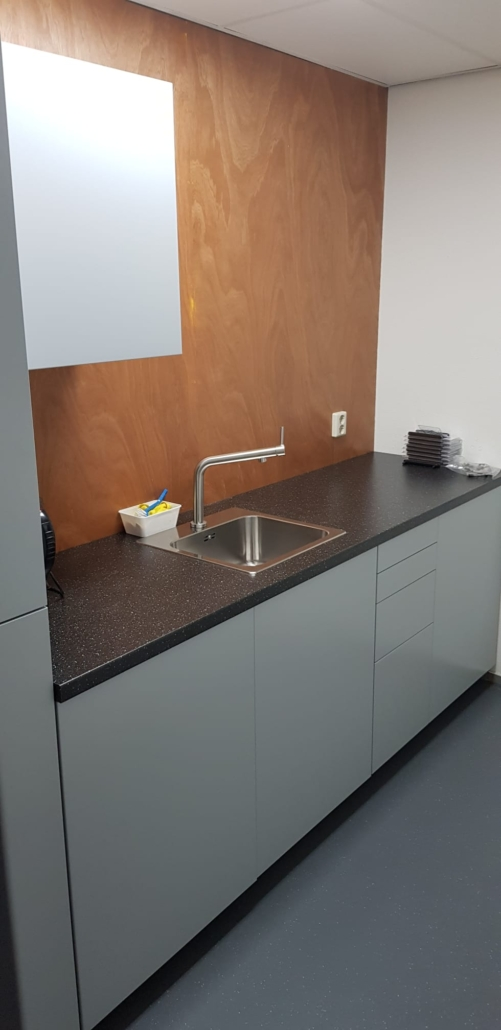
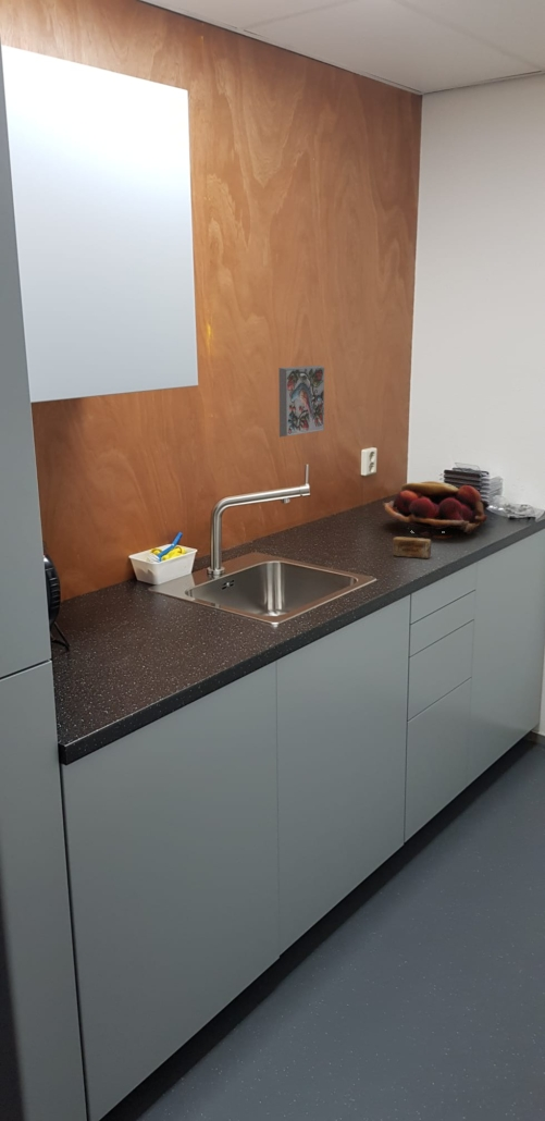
+ fruit basket (436, 506)
+ decorative tile (302, 401)
+ soap bar (411, 546)
